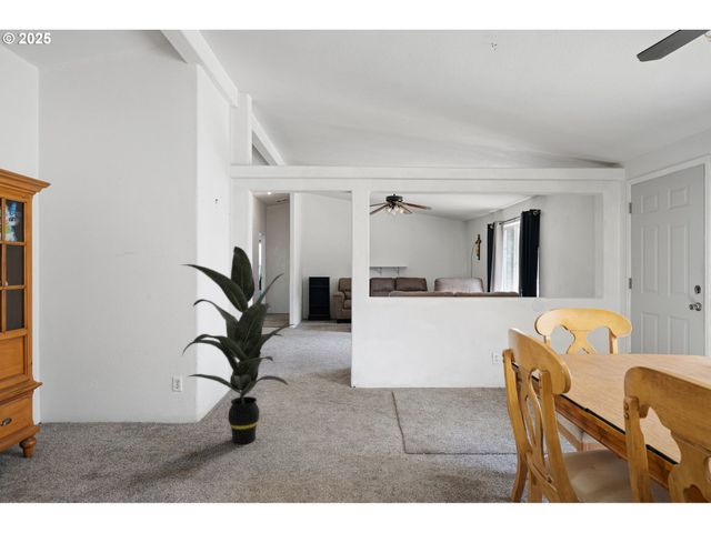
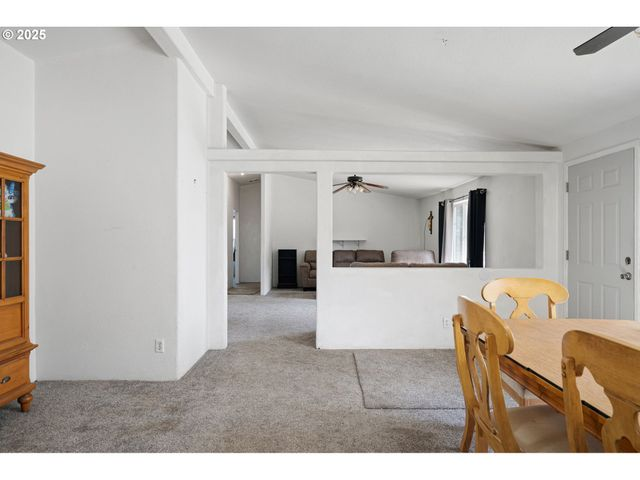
- indoor plant (237, 344)
